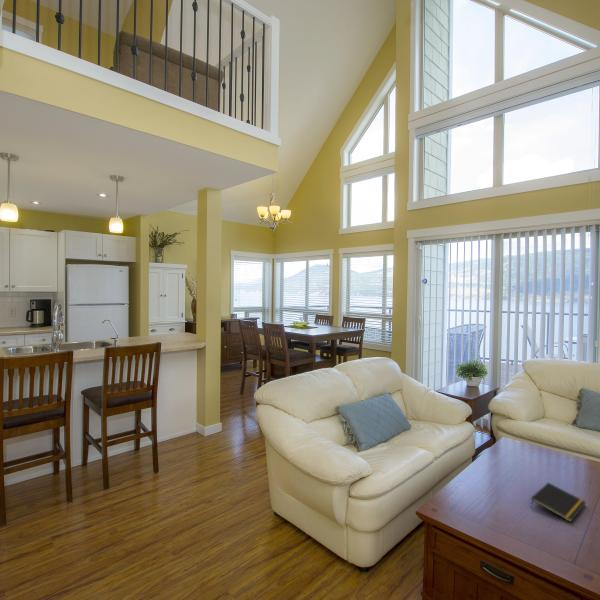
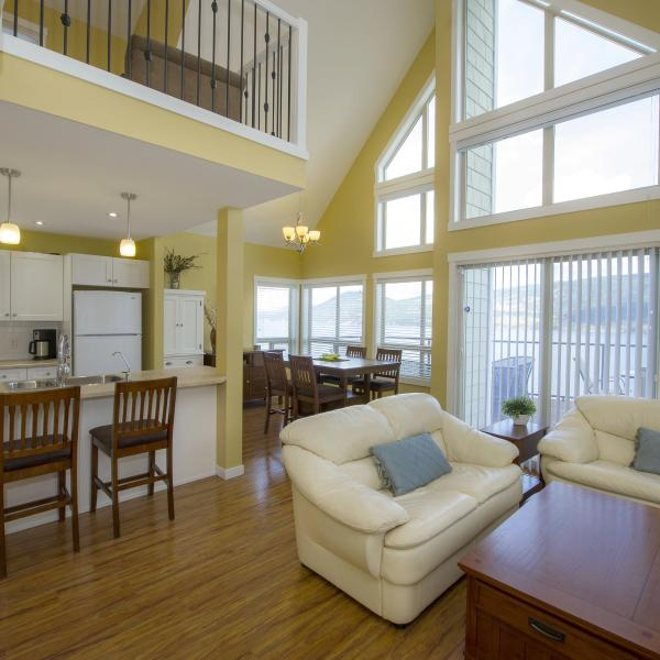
- notepad (558, 500)
